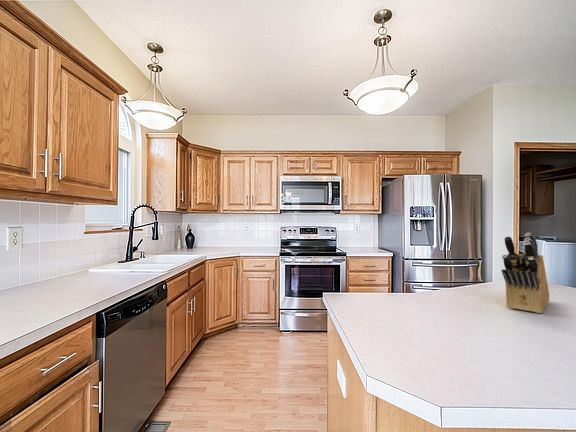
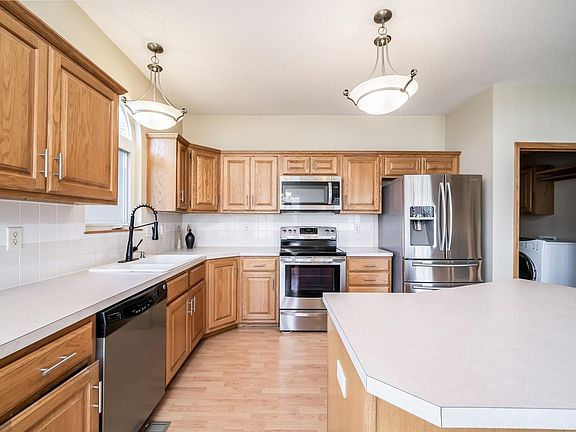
- knife block (526, 269)
